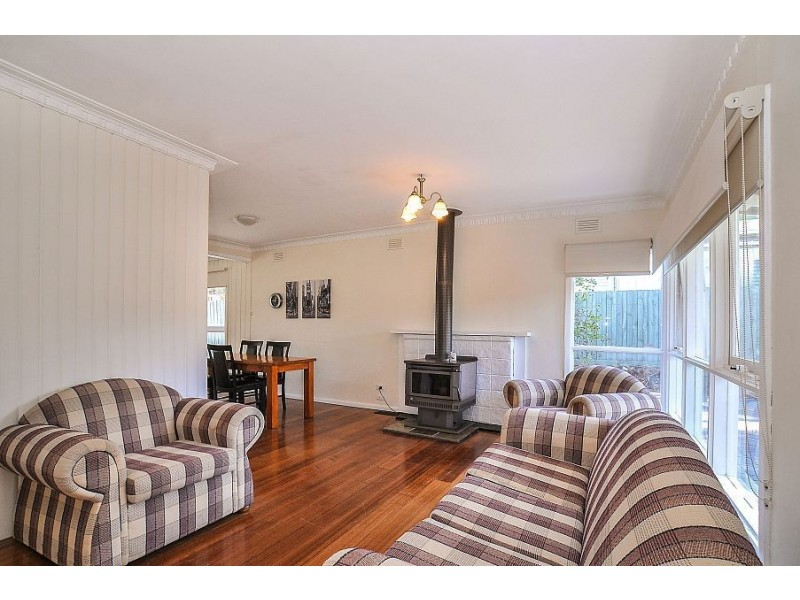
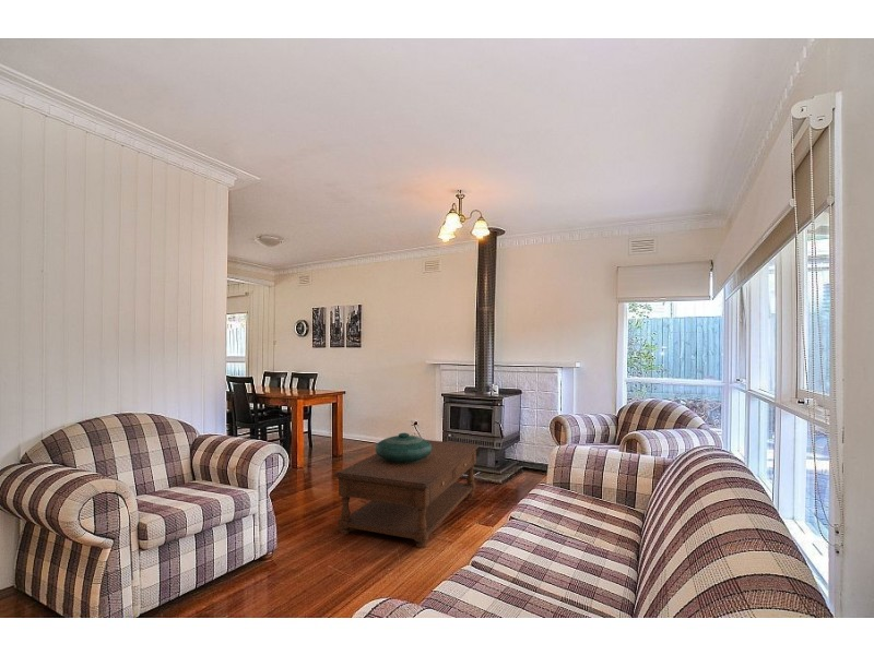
+ decorative bowl (403, 445)
+ coffee table (414, 485)
